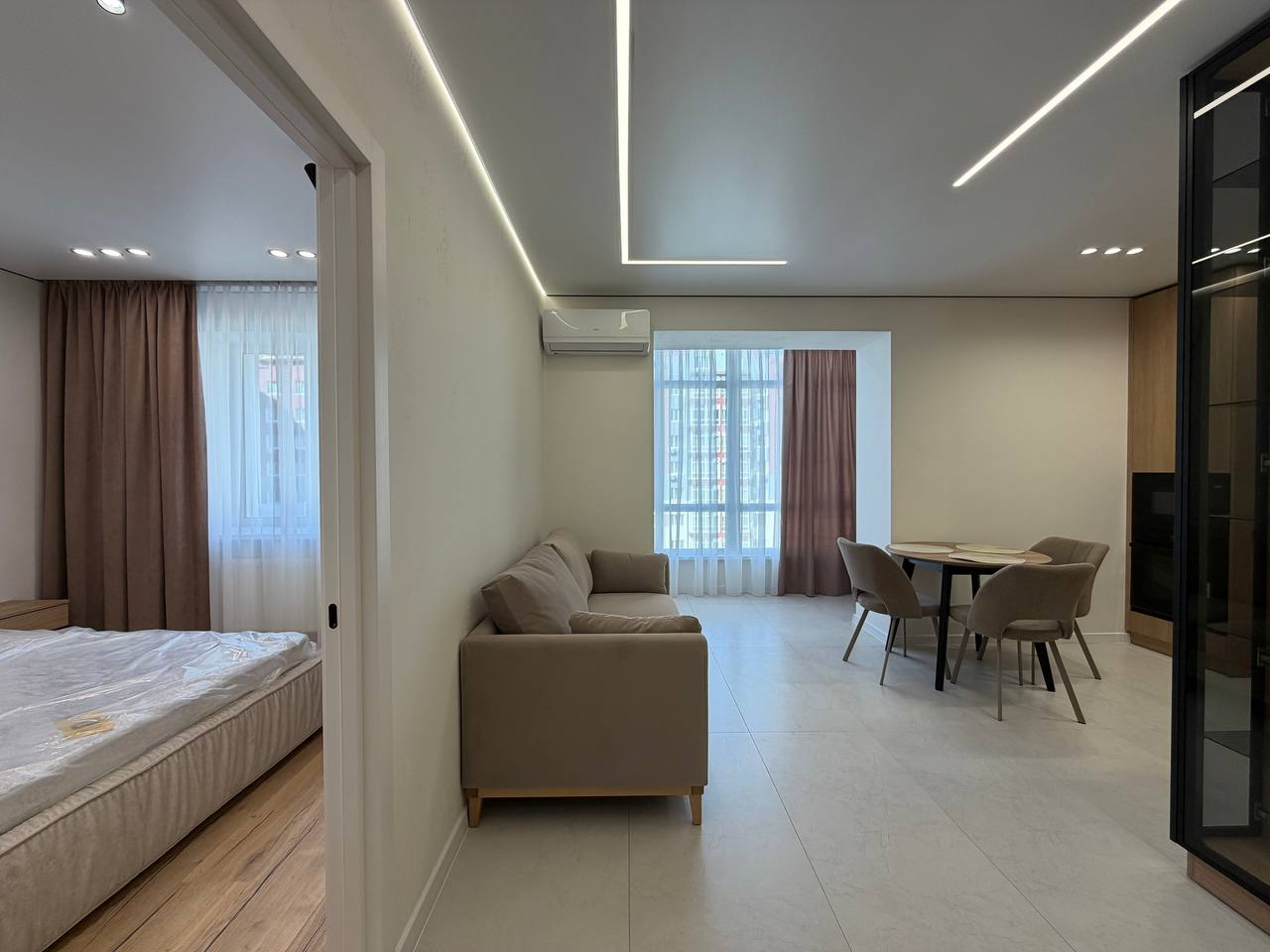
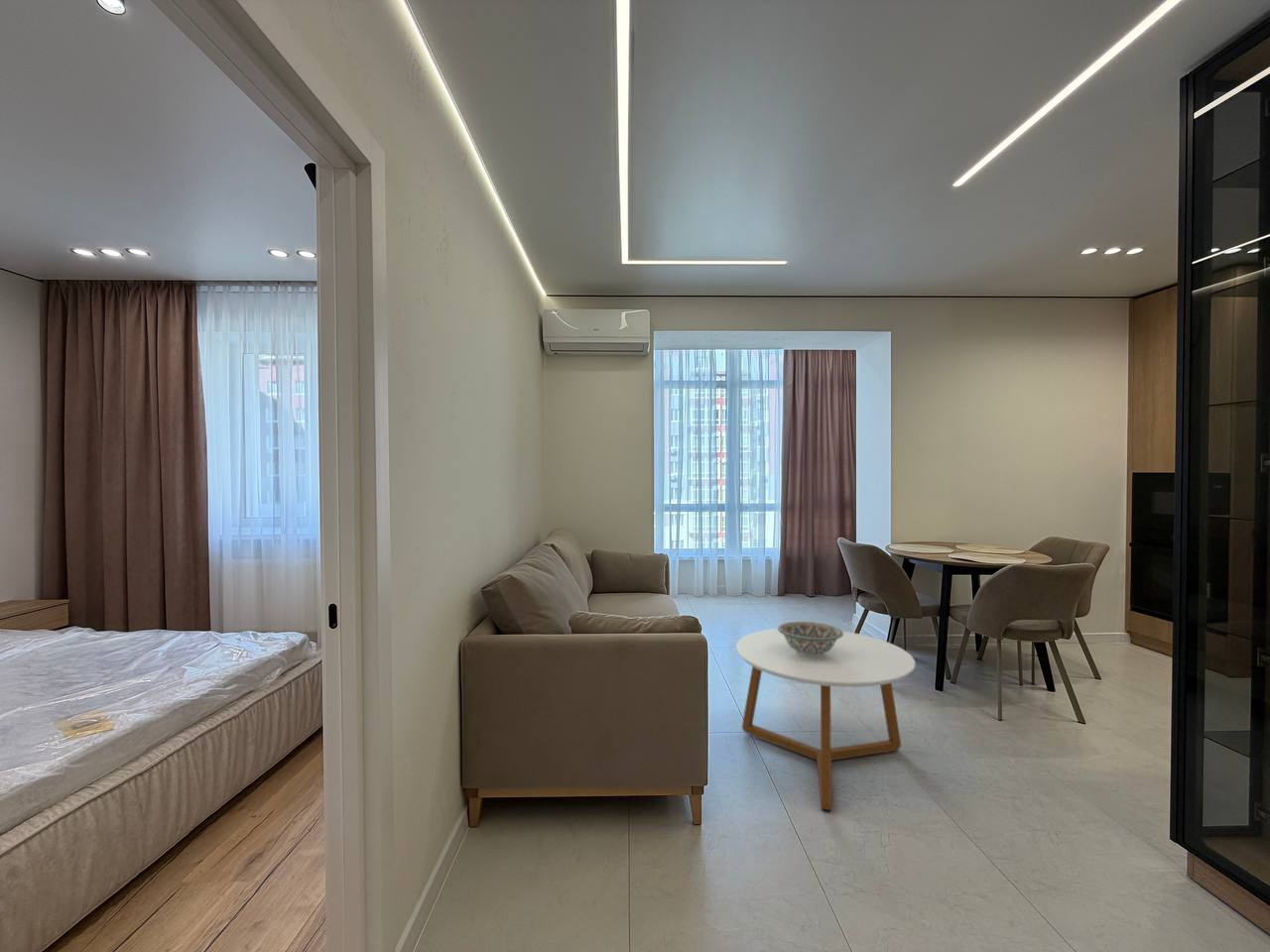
+ coffee table (821, 707)
+ decorative bowl (810, 641)
